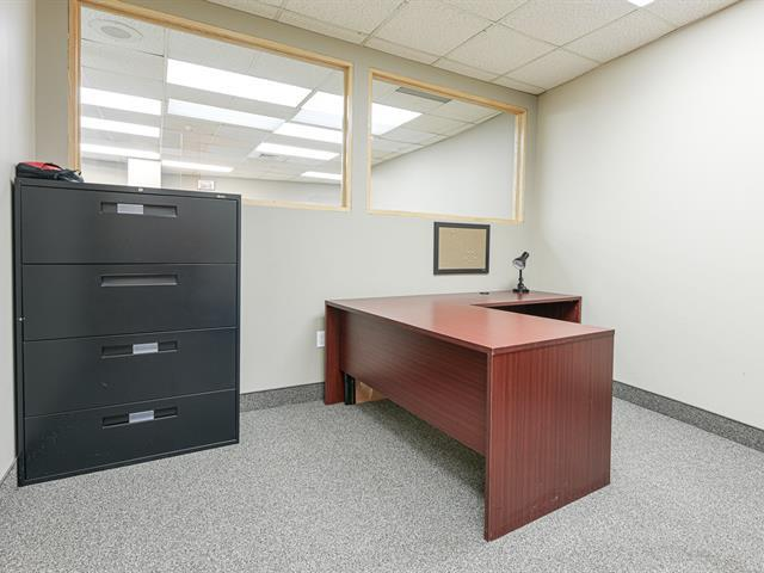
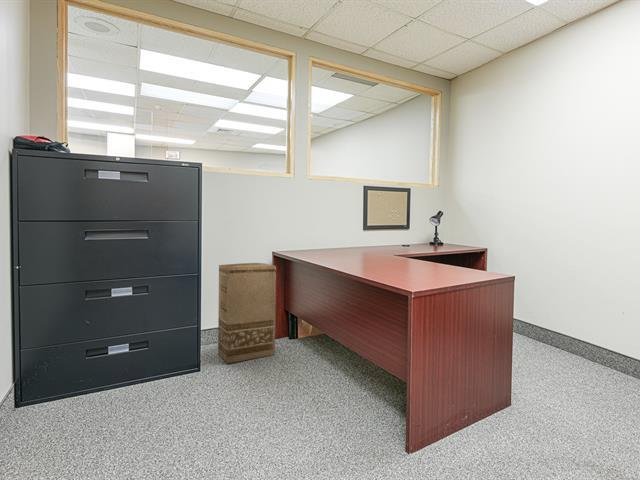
+ cardboard box (247, 308)
